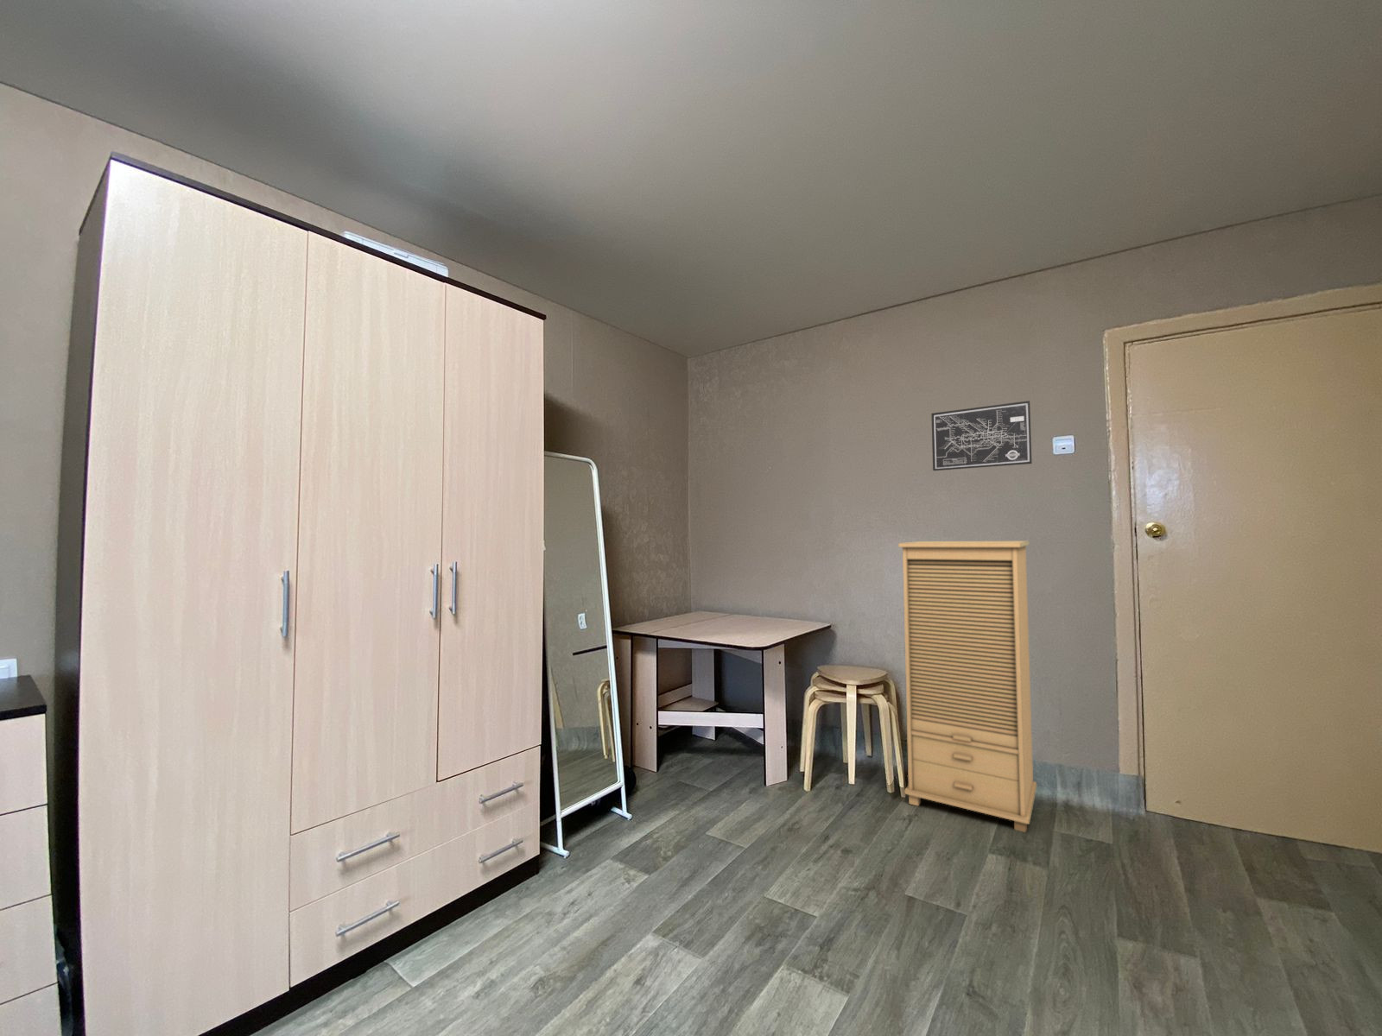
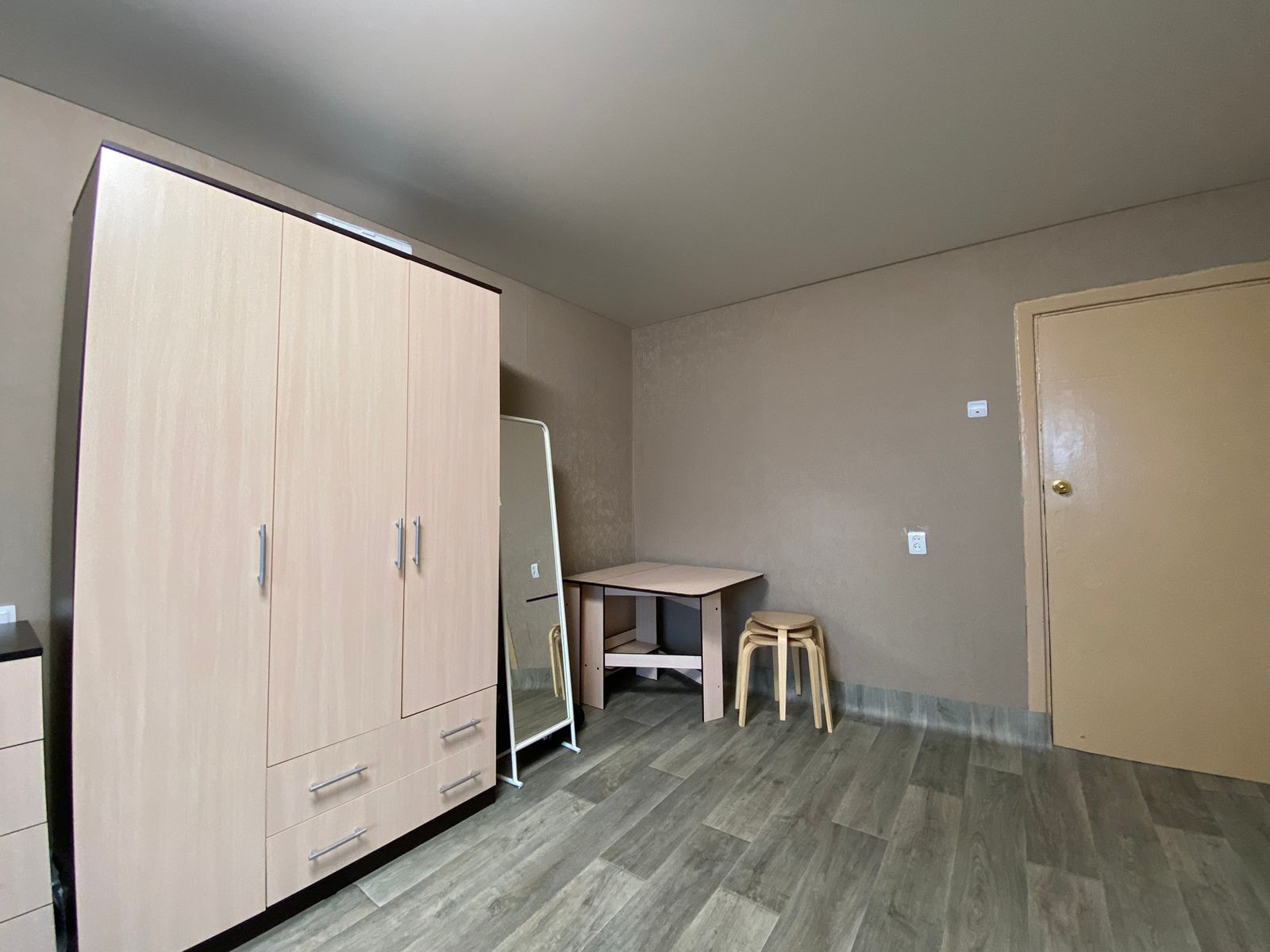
- wall art (978, 436)
- cabinet (967, 670)
